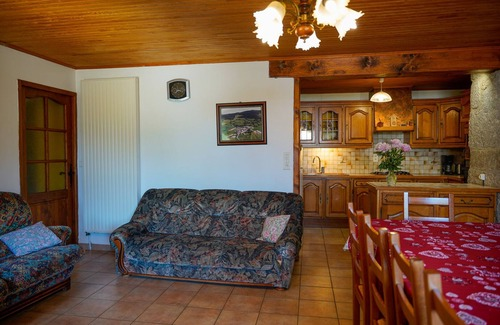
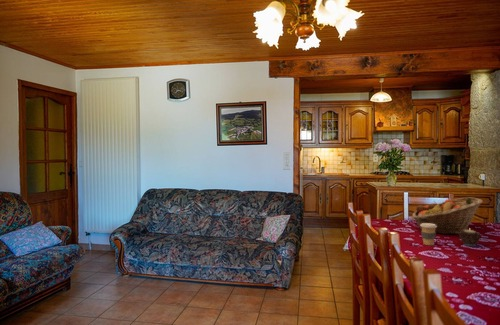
+ candle (469, 236)
+ coffee cup (428, 234)
+ fruit basket (445, 213)
